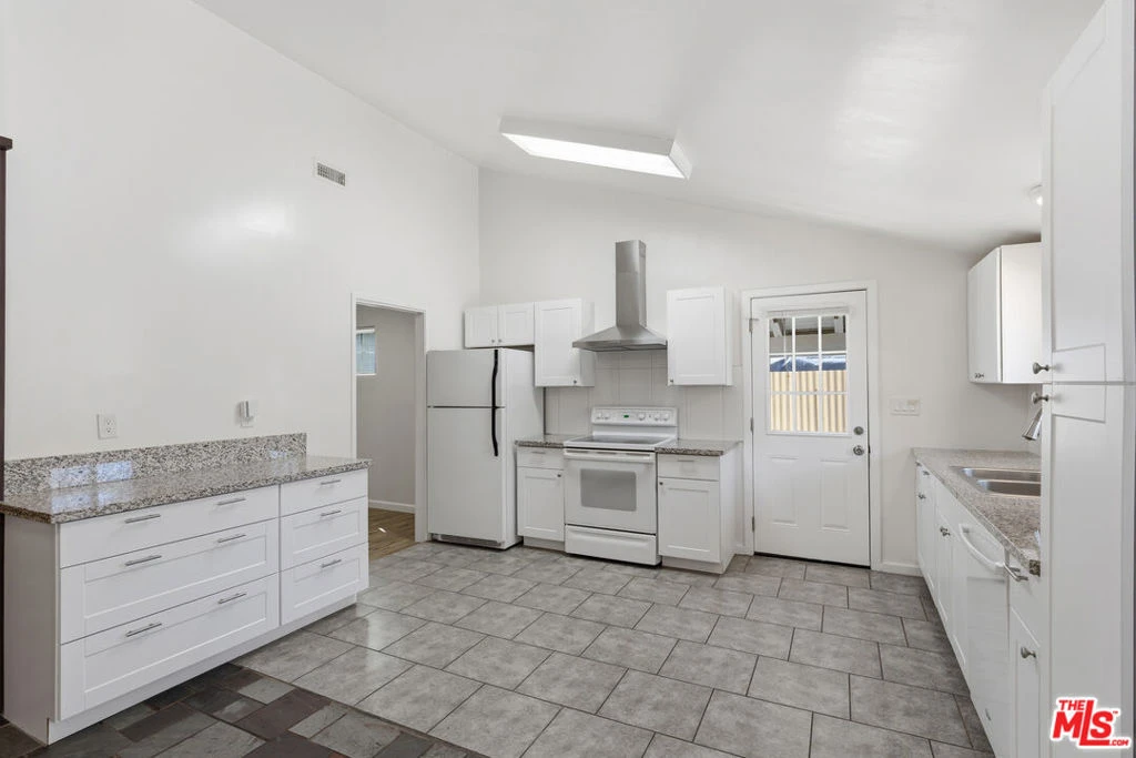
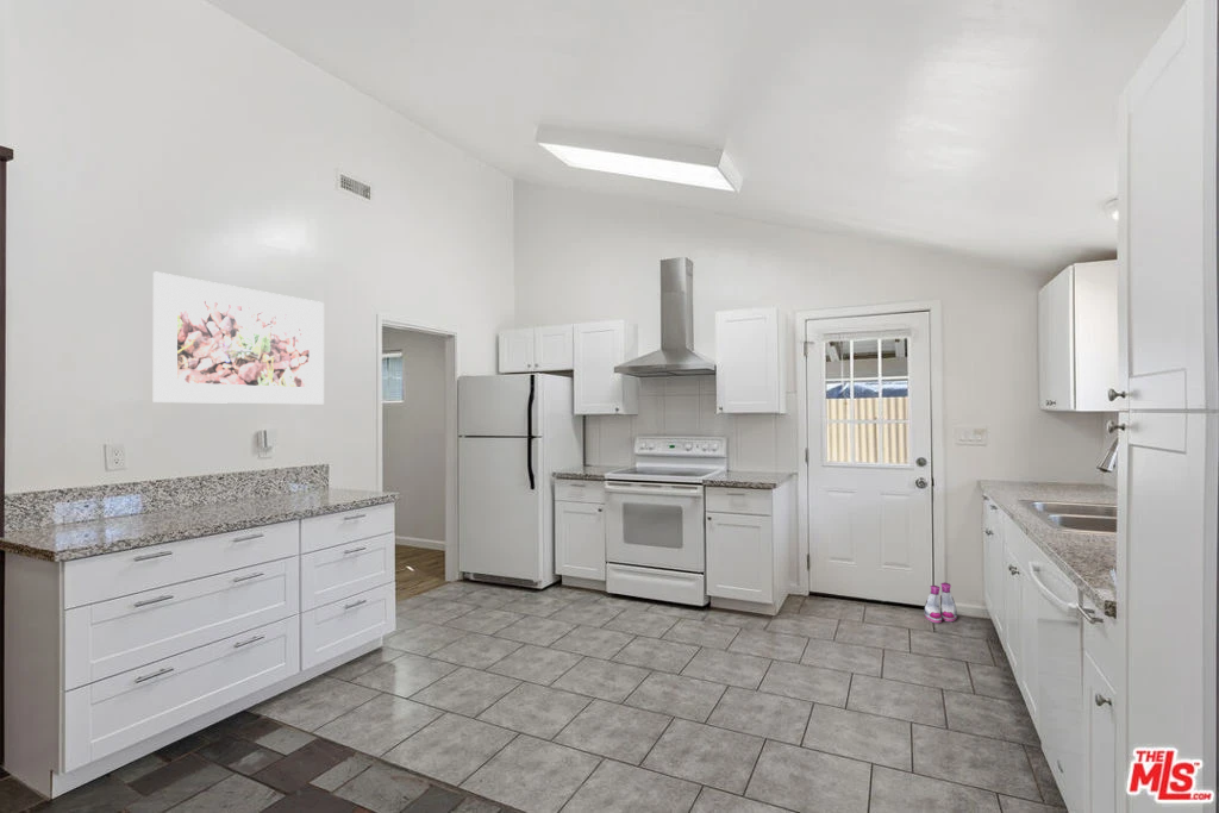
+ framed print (249, 345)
+ boots (940, 600)
